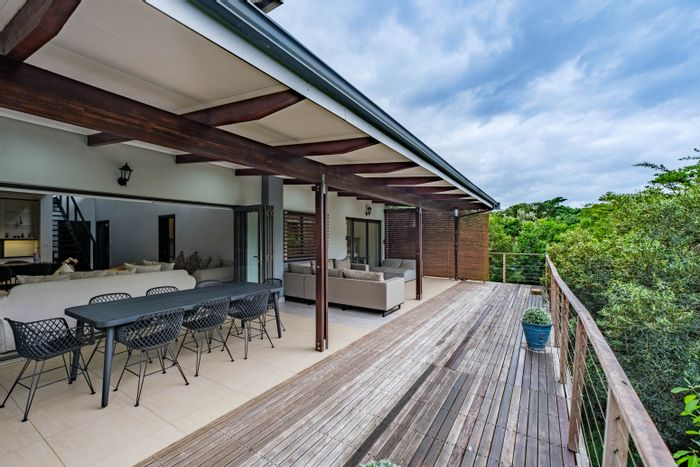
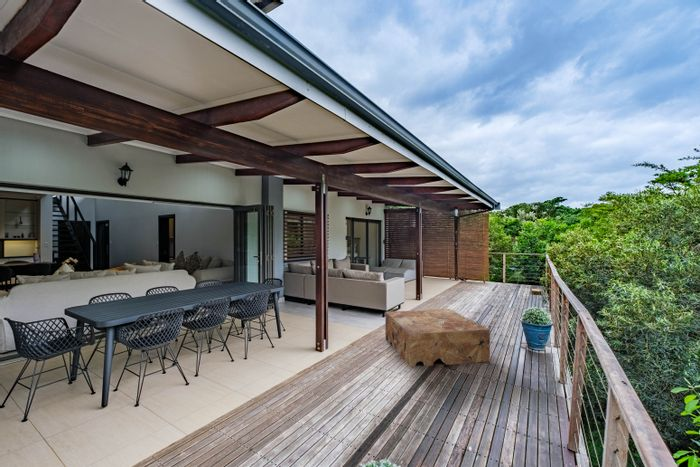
+ coffee table (432, 334)
